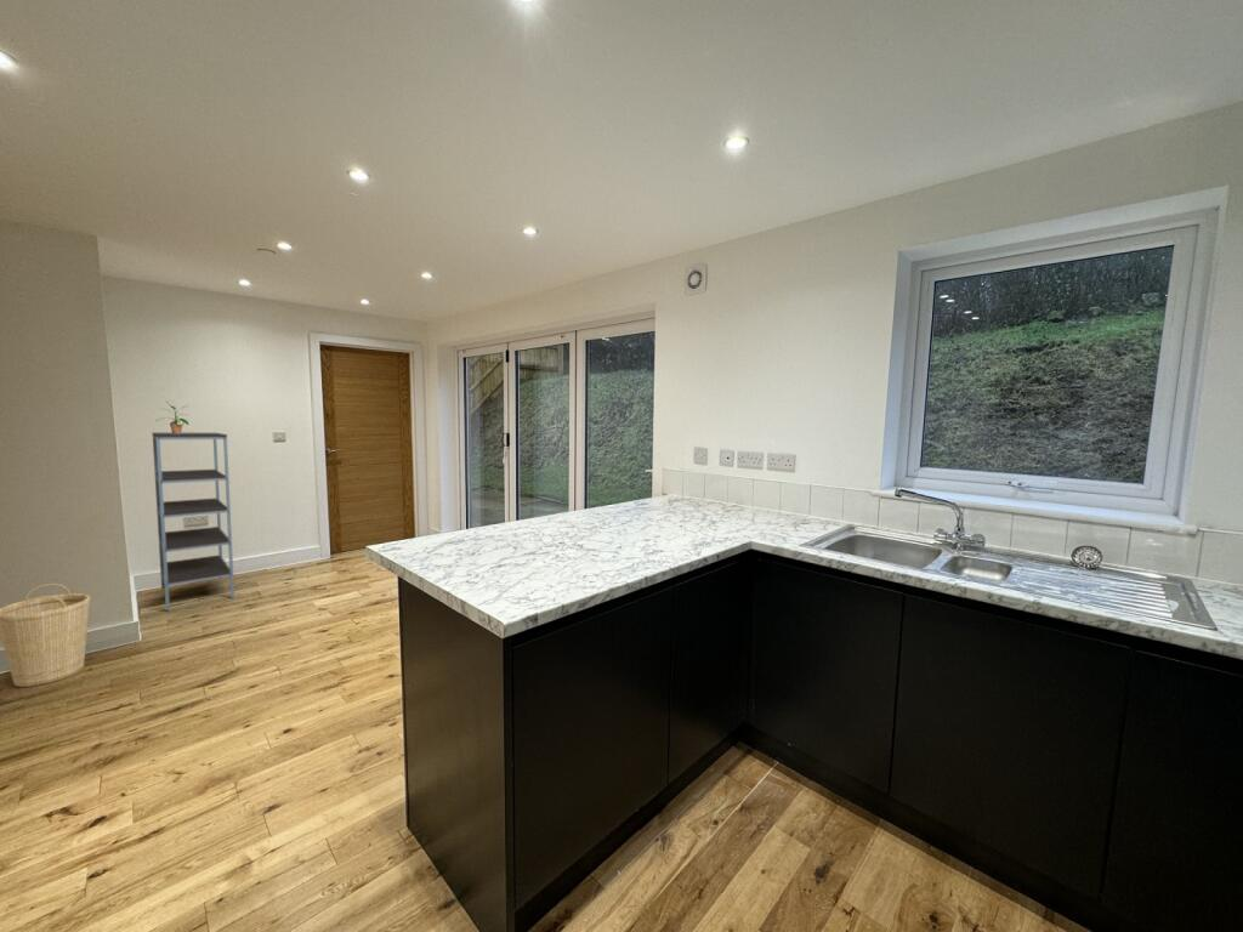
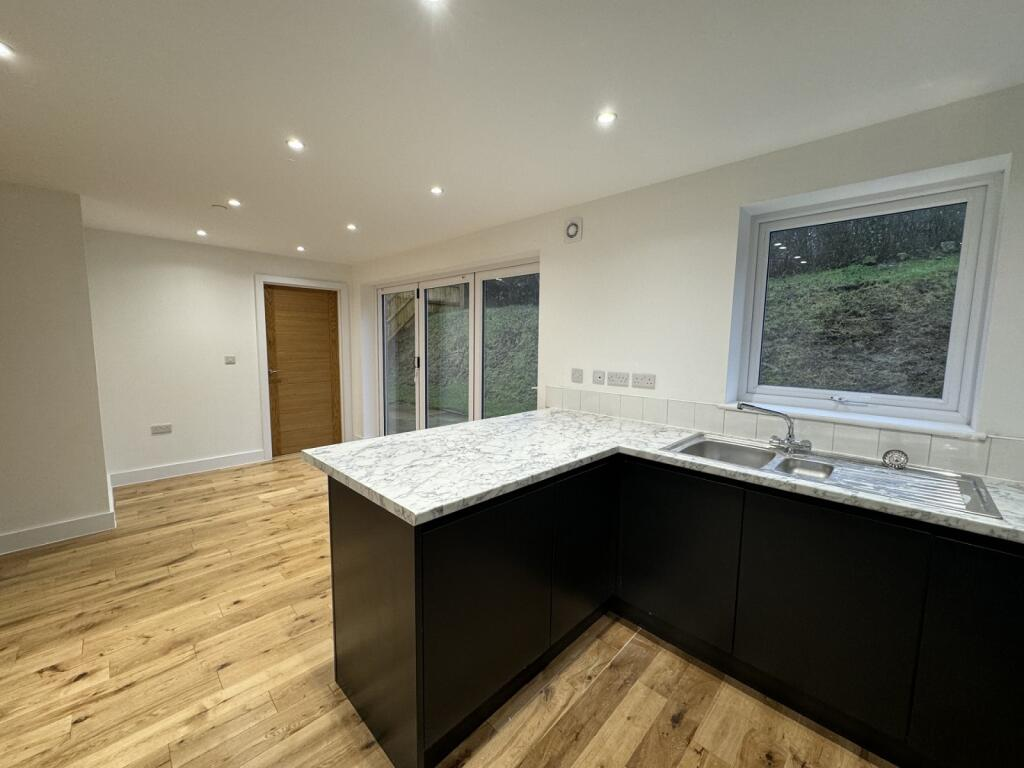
- shelving unit (193, 513)
- potted plant (174, 414)
- basket (46, 632)
